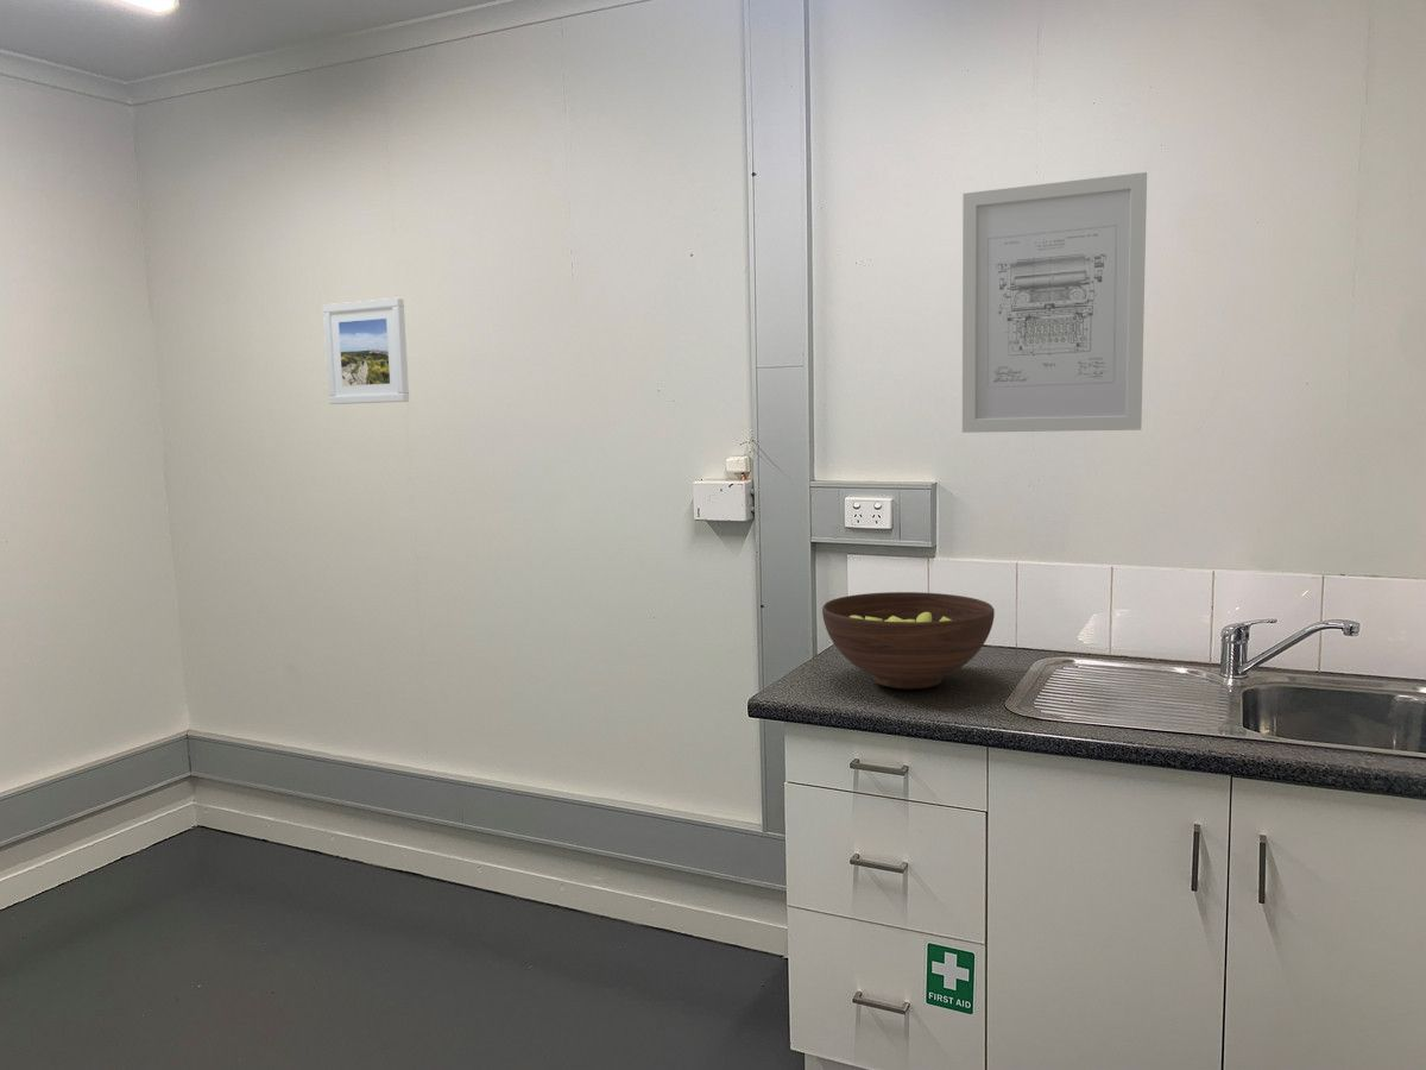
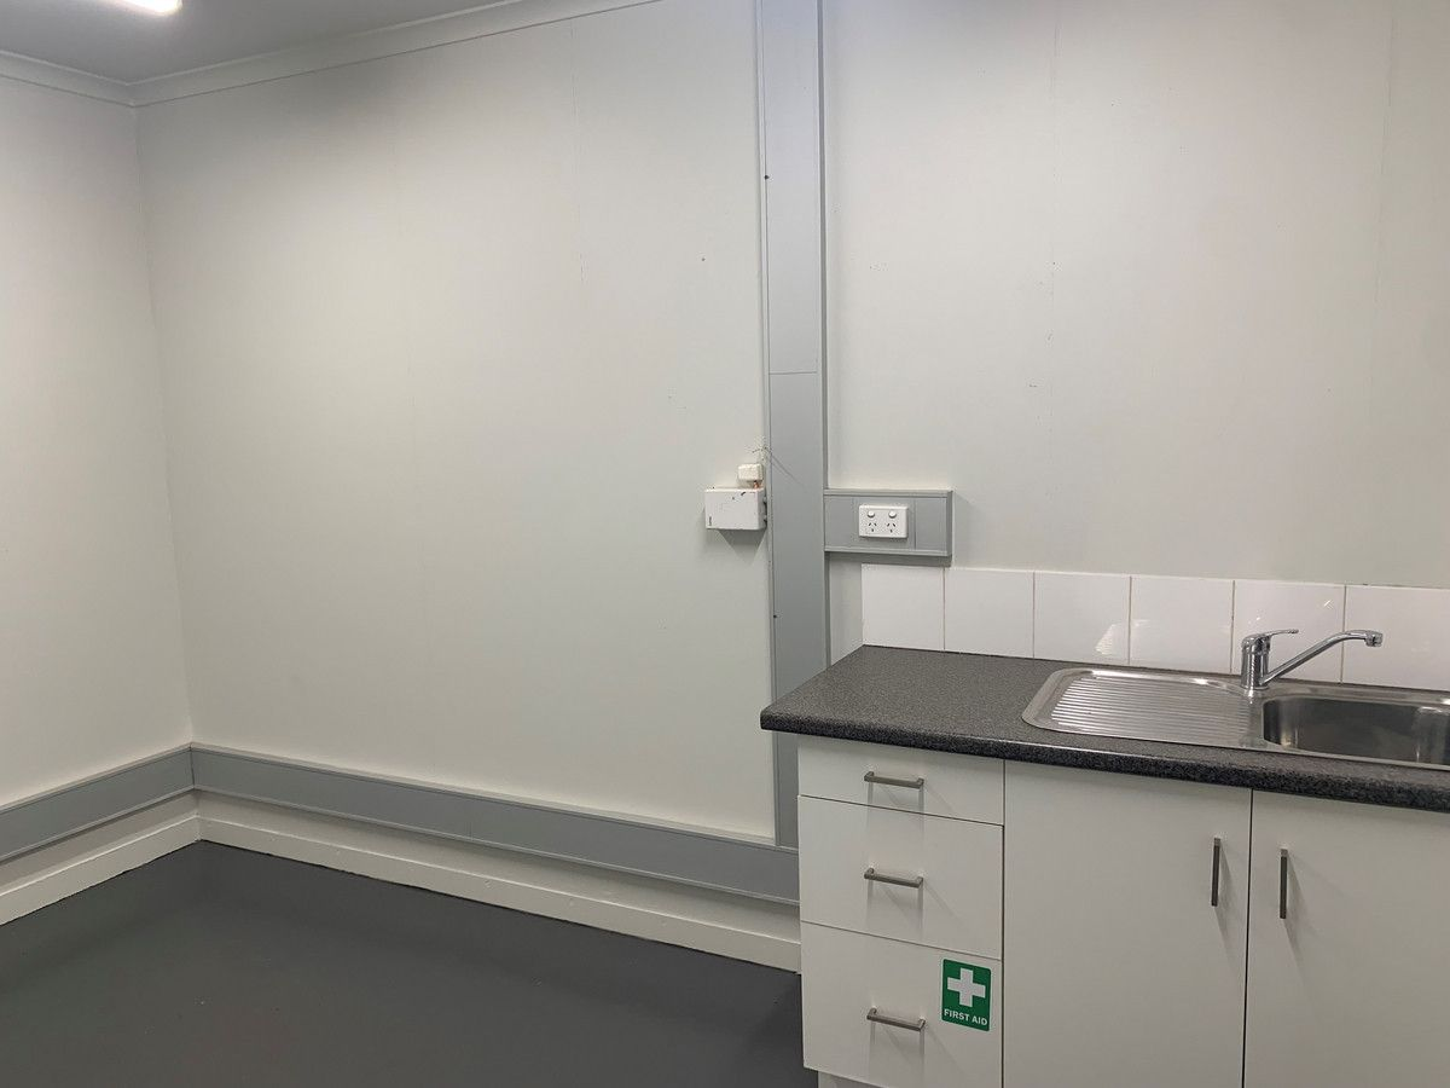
- fruit bowl (907, 644)
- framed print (365, 352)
- wall art (1049, 308)
